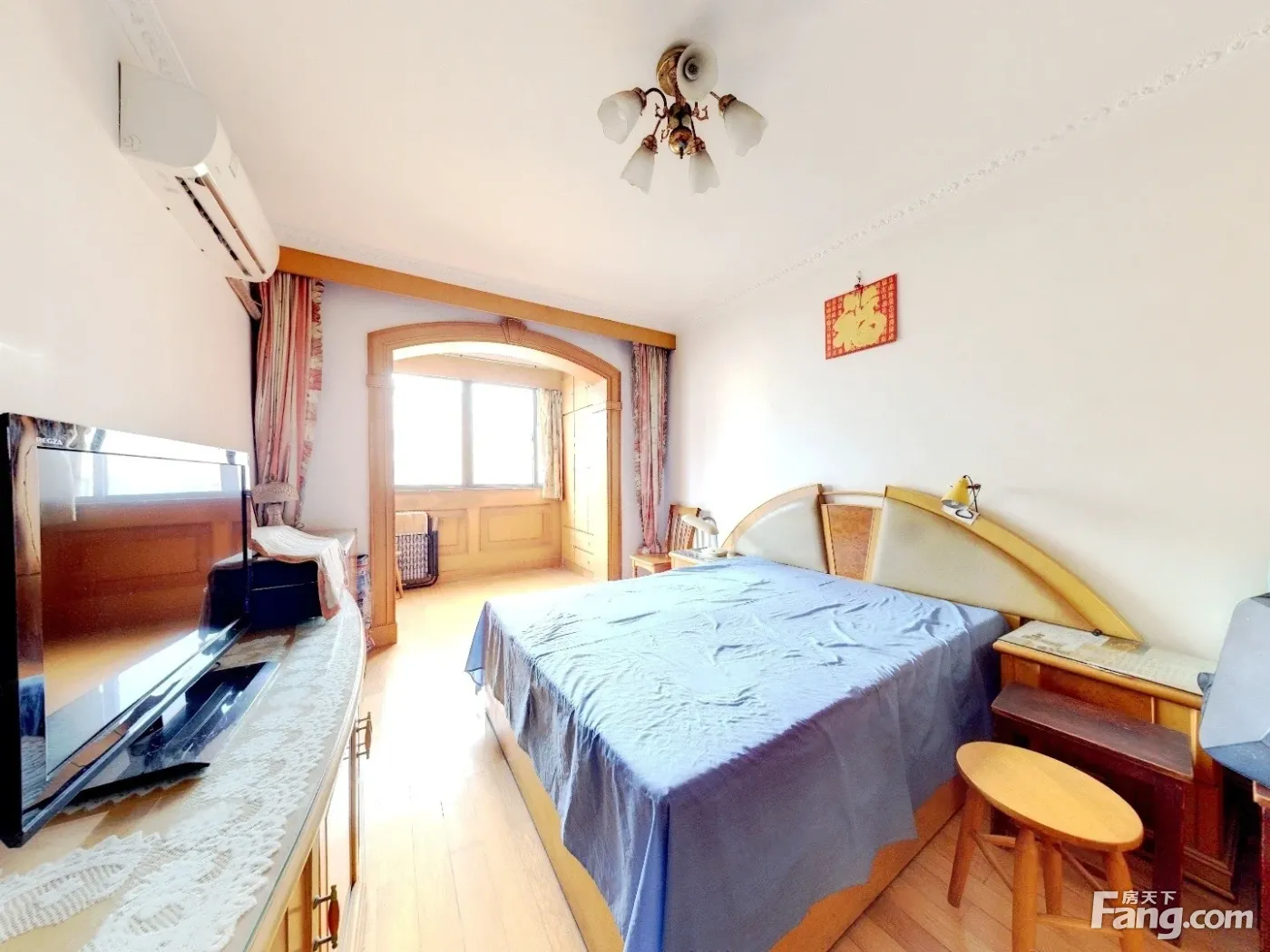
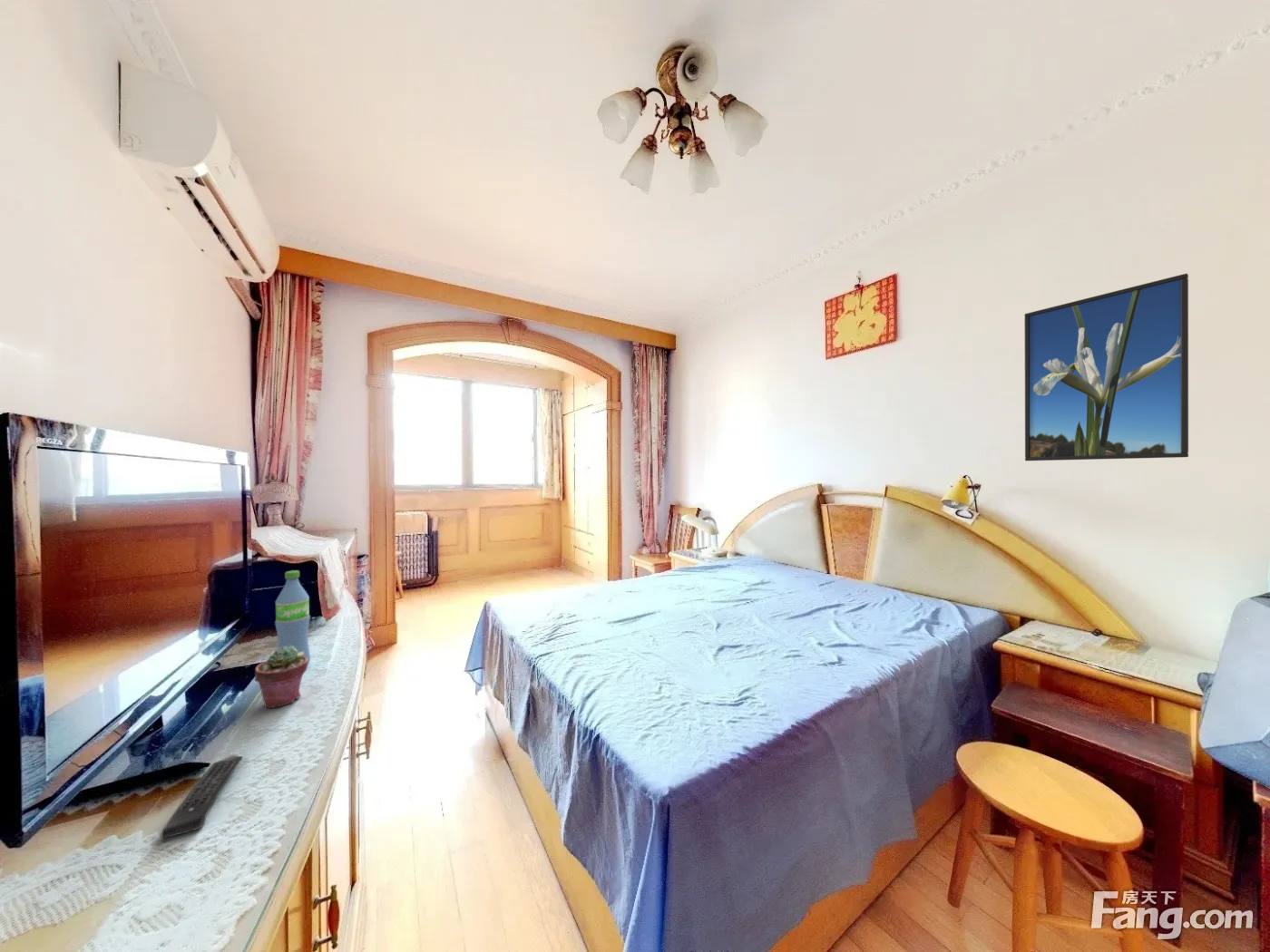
+ remote control (209, 788)
+ water bottle (292, 619)
+ potted succulent (282, 674)
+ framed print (1098, 377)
